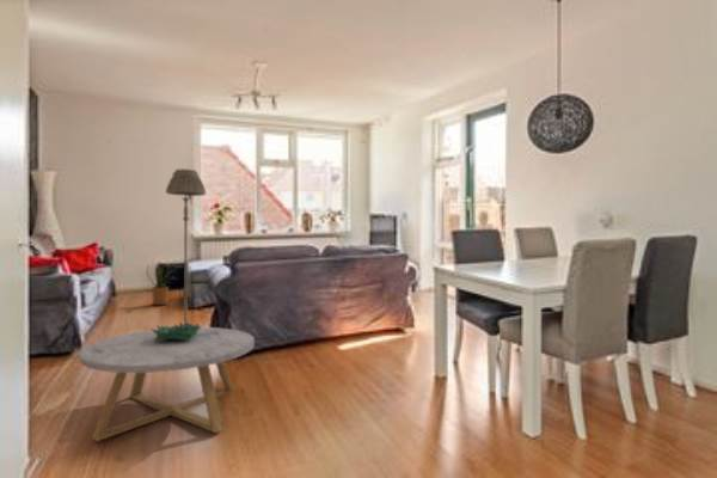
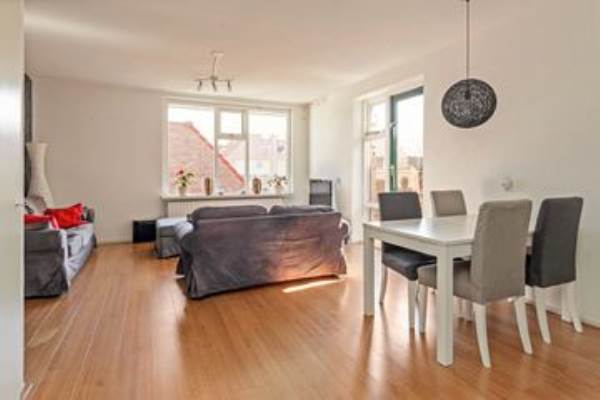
- coffee table (168, 370)
- floor lamp (185, 253)
- decorative bowl (176, 331)
- house plant (163, 282)
